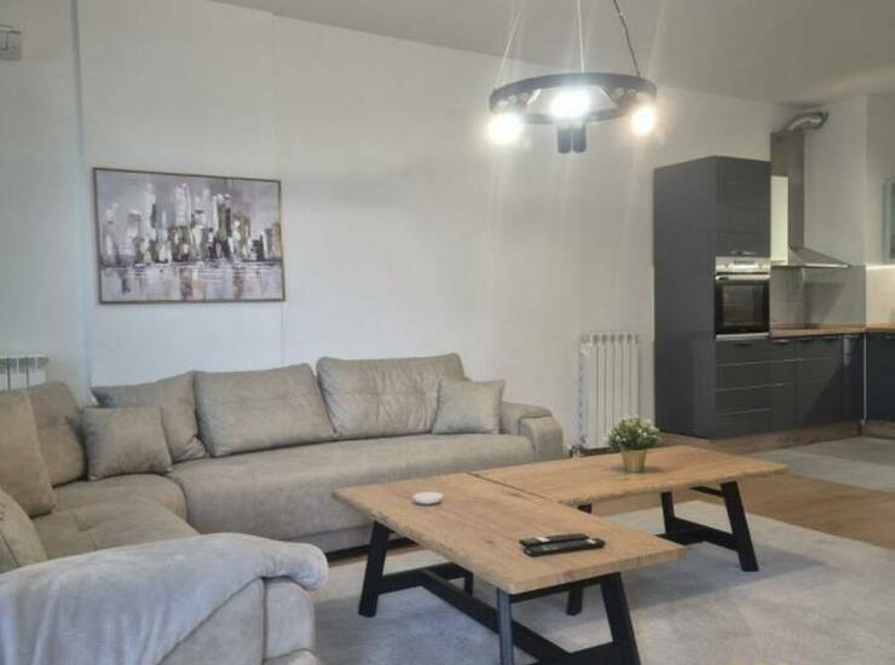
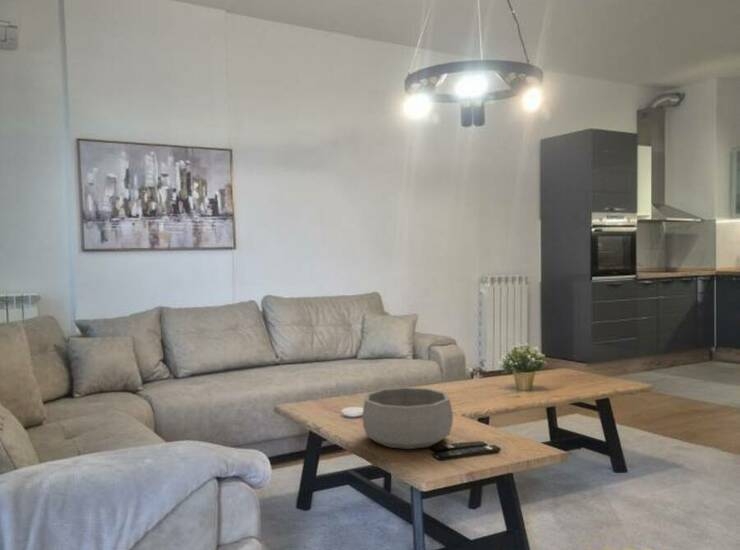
+ decorative bowl (407, 417)
